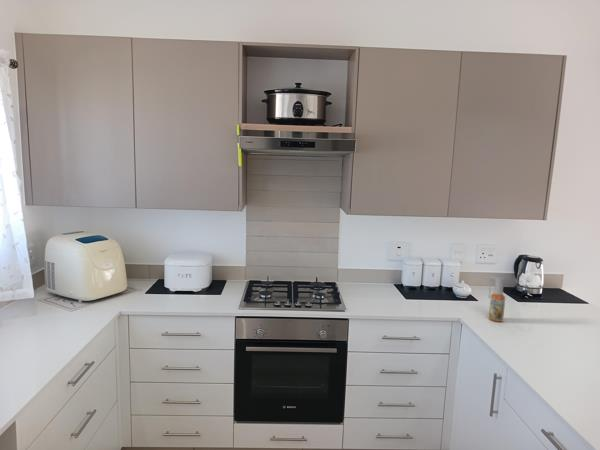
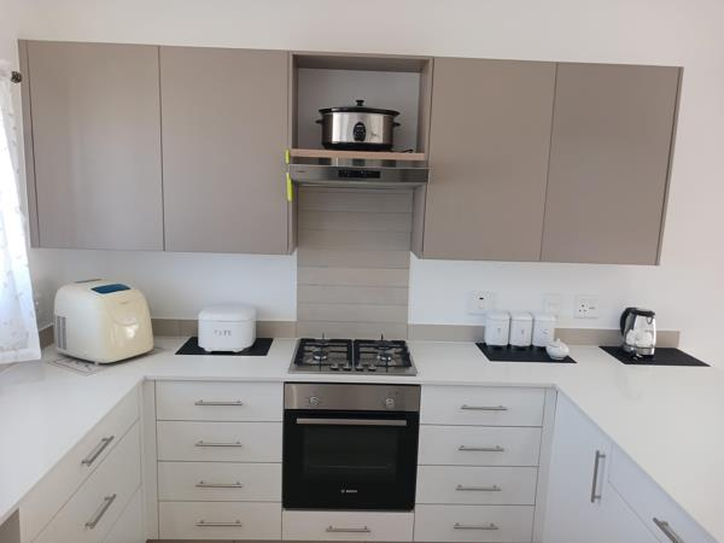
- spray bottle (496, 298)
